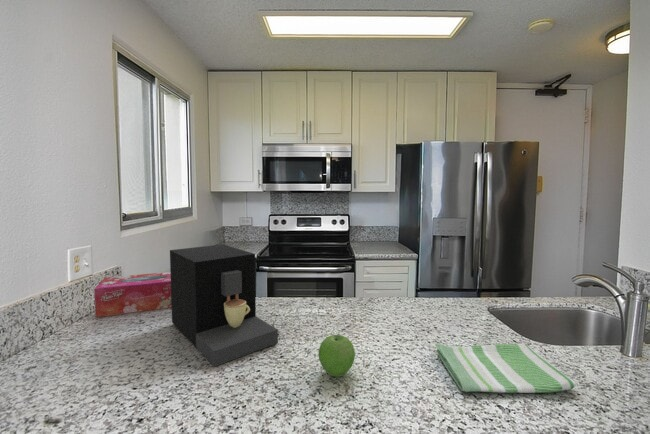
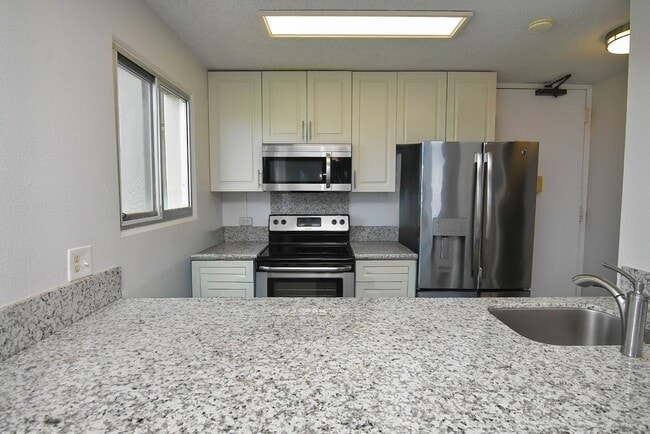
- fruit (336, 355)
- coffee maker (219, 294)
- tissue box (146, 291)
- dish towel (497, 364)
